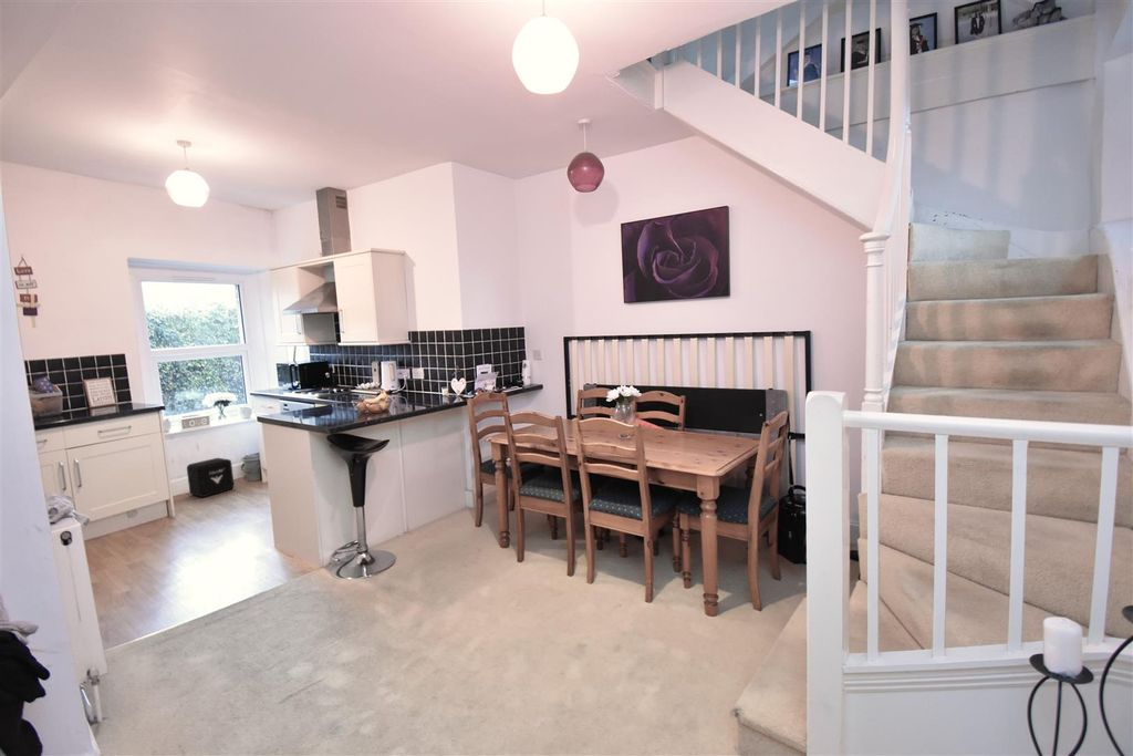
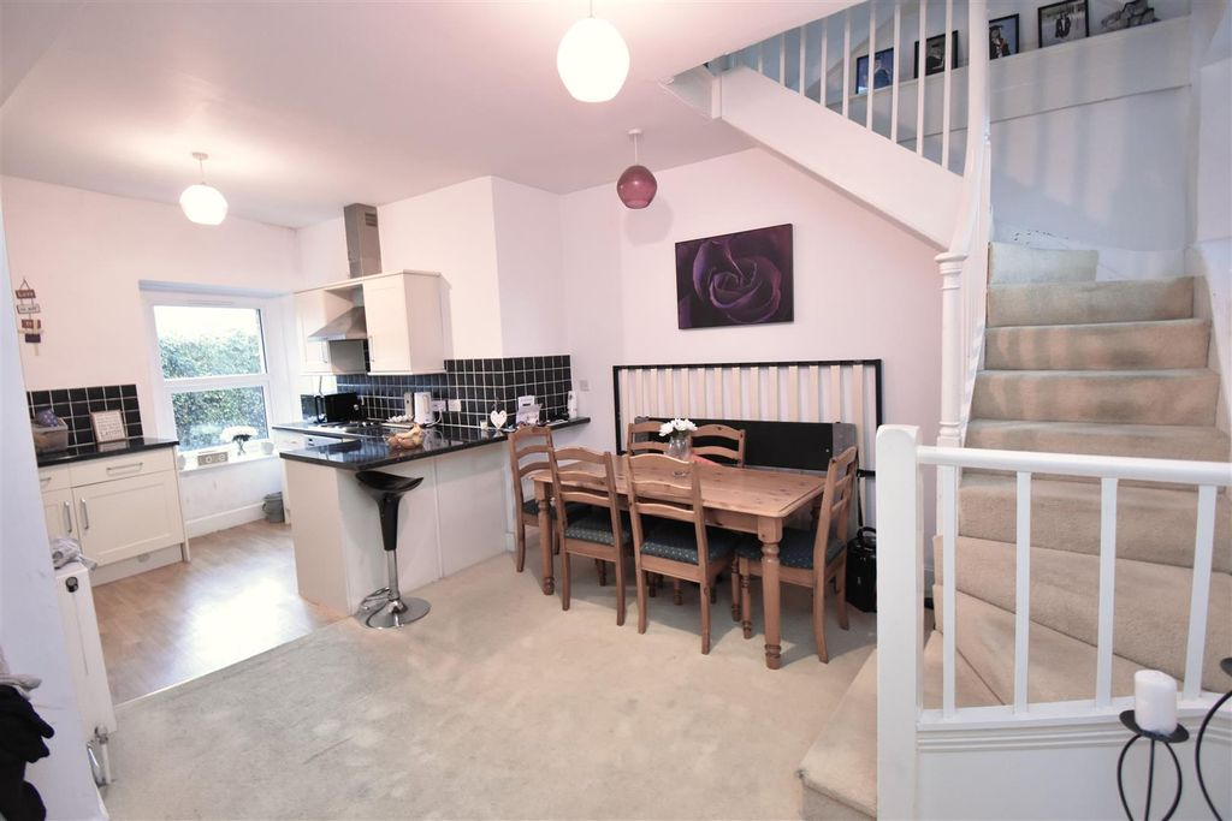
- air purifier (211, 476)
